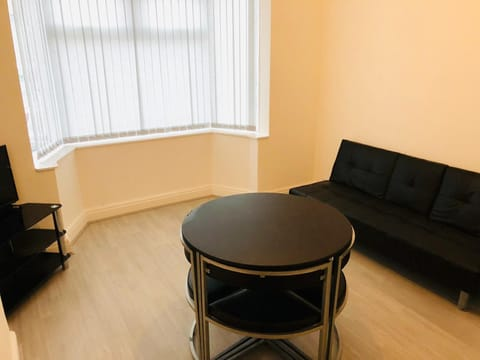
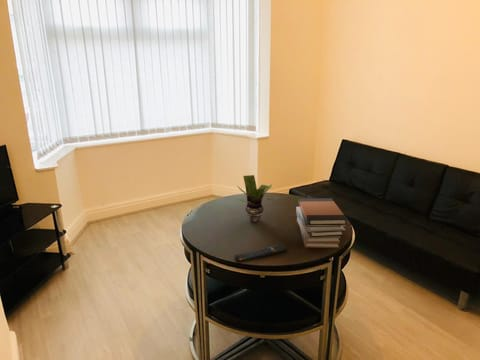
+ book stack (319, 221)
+ remote control (260, 253)
+ potted plant (253, 200)
